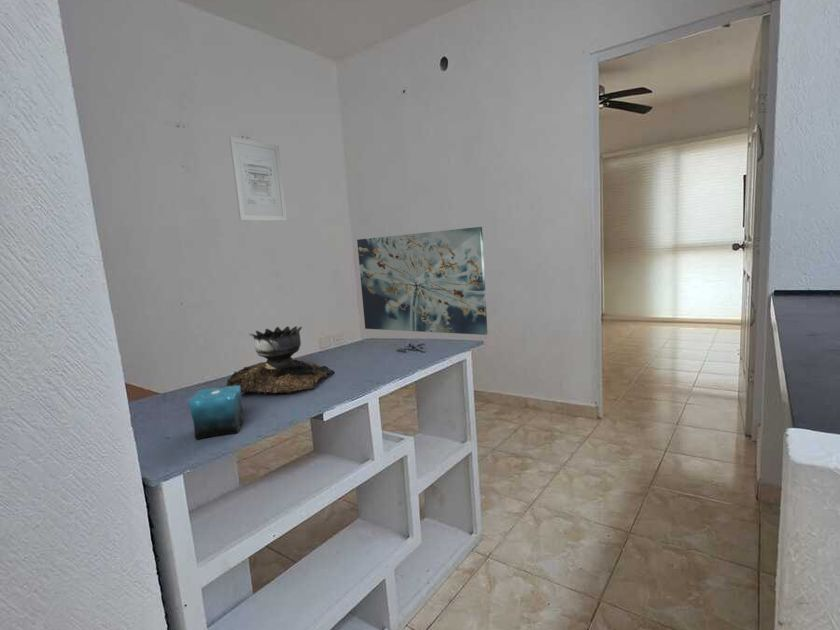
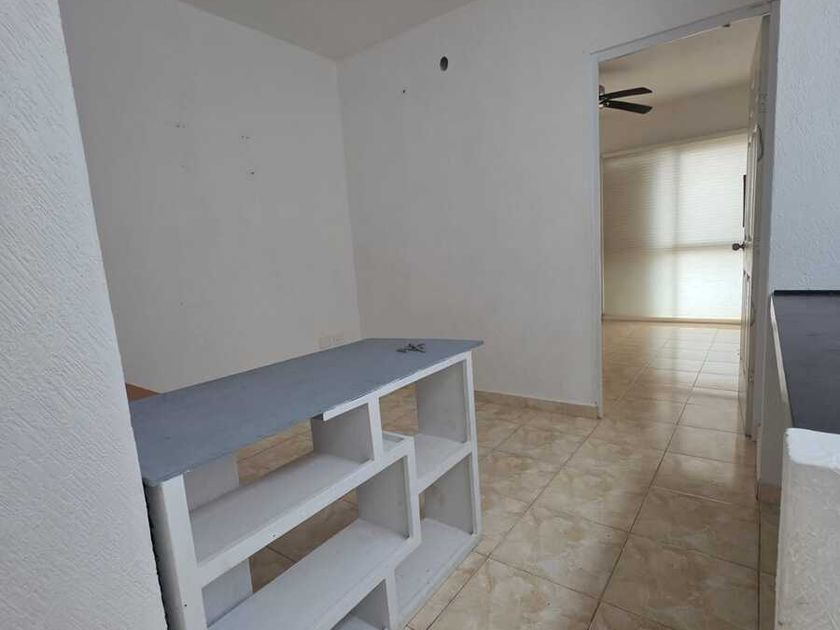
- wall art (417, 283)
- brazier (279, 354)
- wall art (260, 181)
- candle (216, 403)
